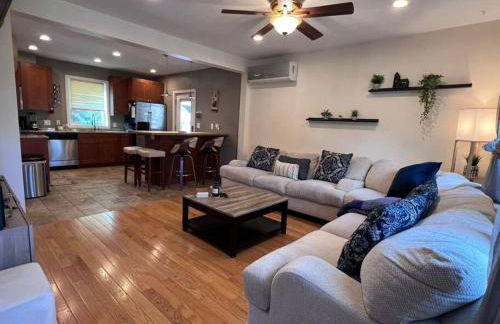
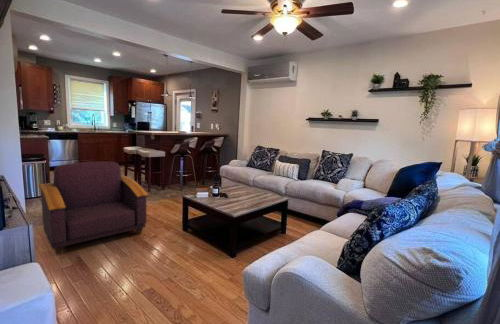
+ armchair (95, 200)
